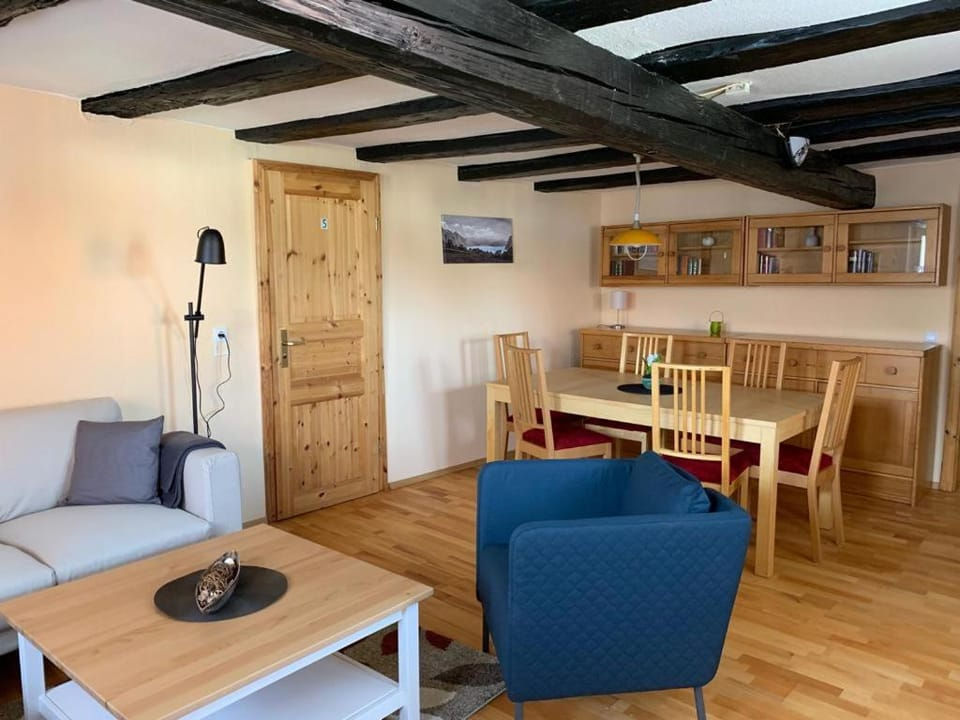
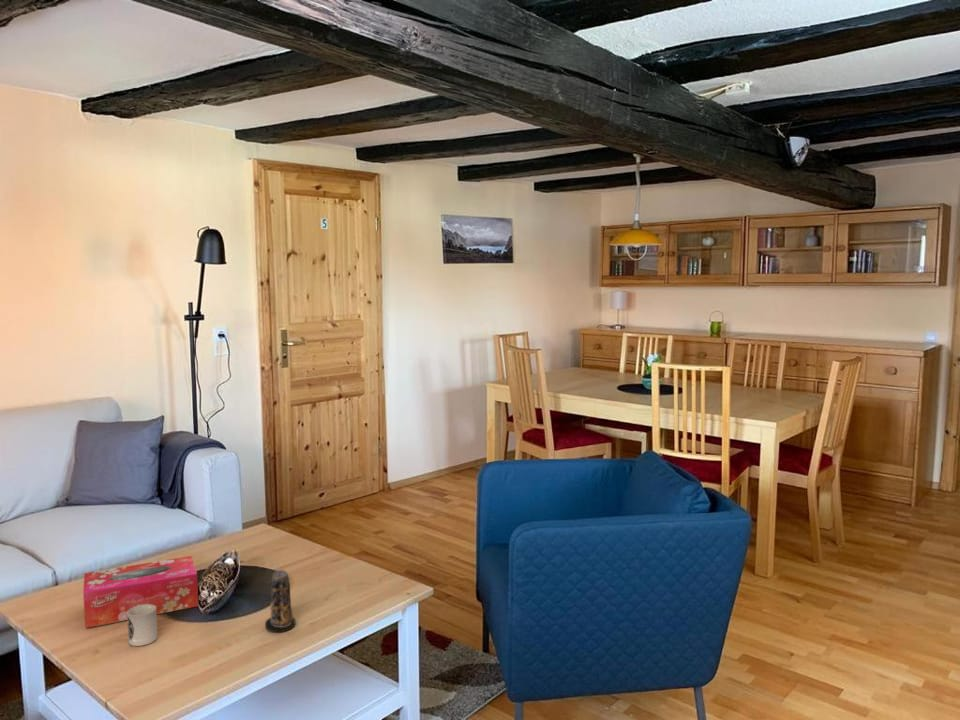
+ tissue box (141, 589)
+ candle (279, 599)
+ cup (141, 622)
